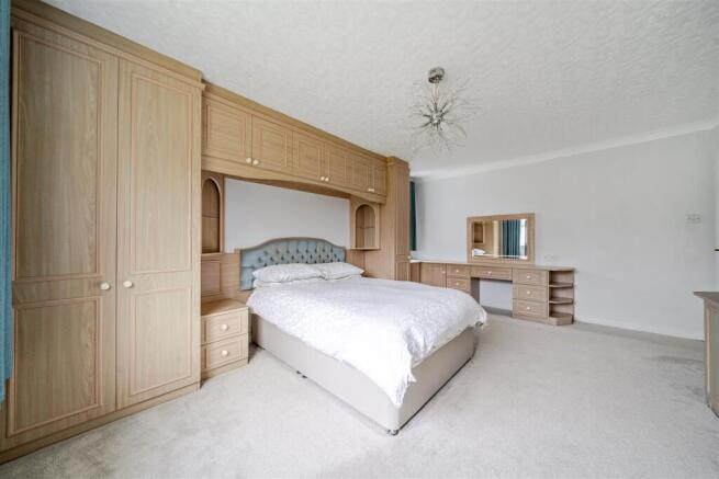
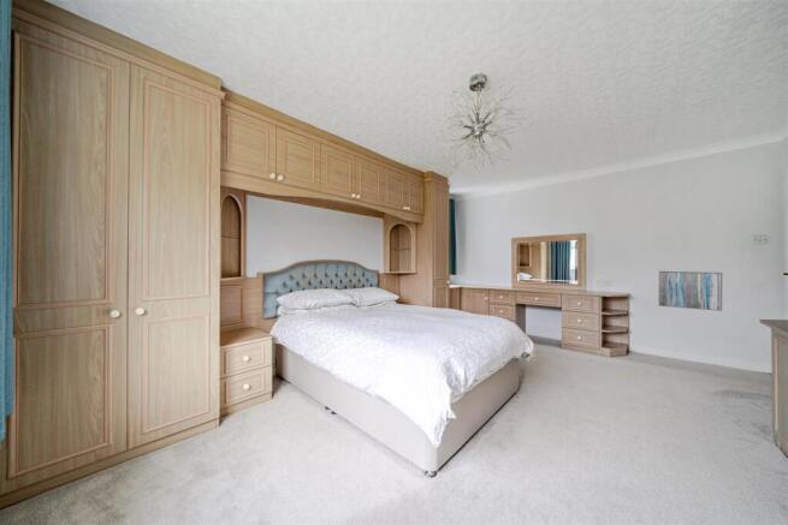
+ wall art (688, 290)
